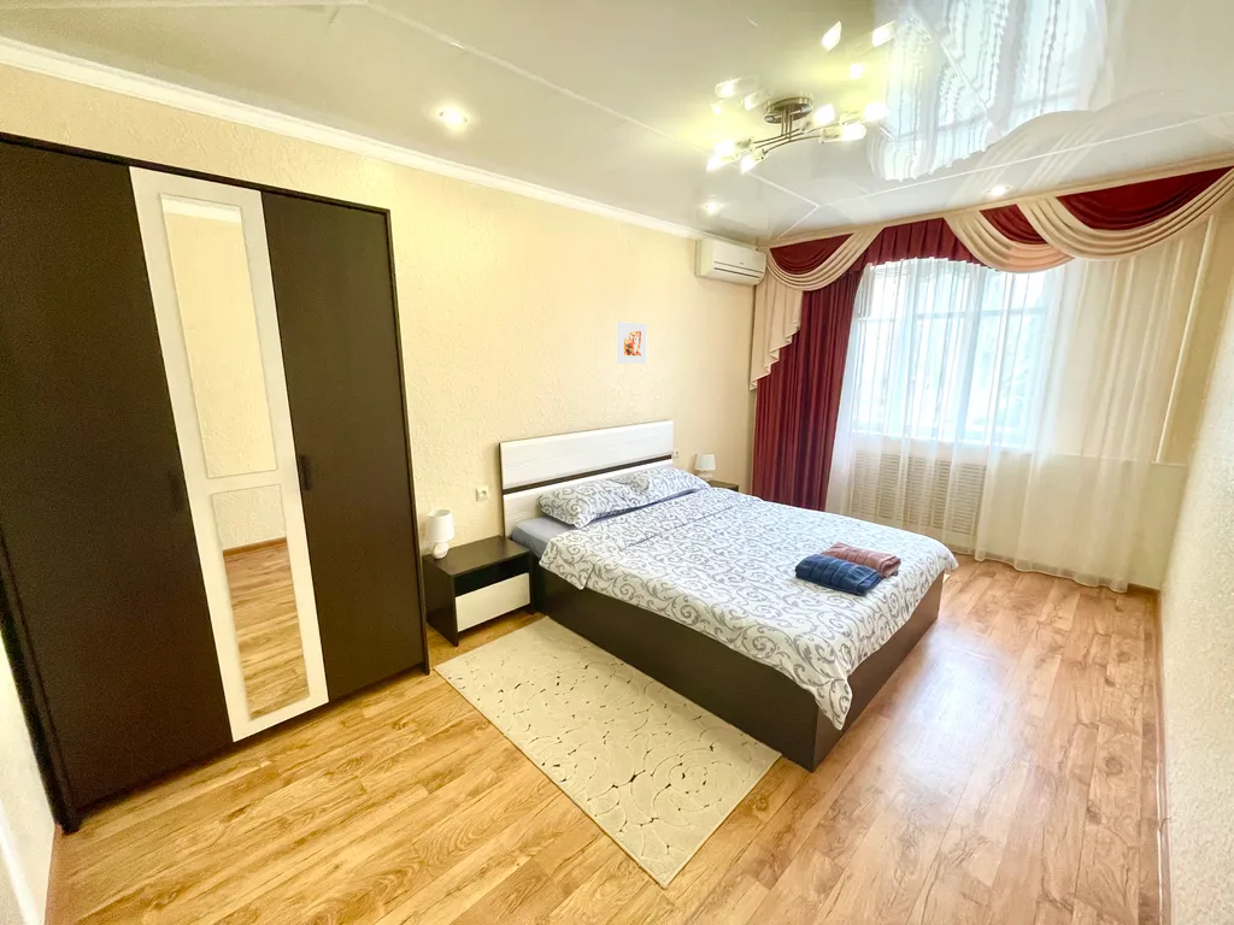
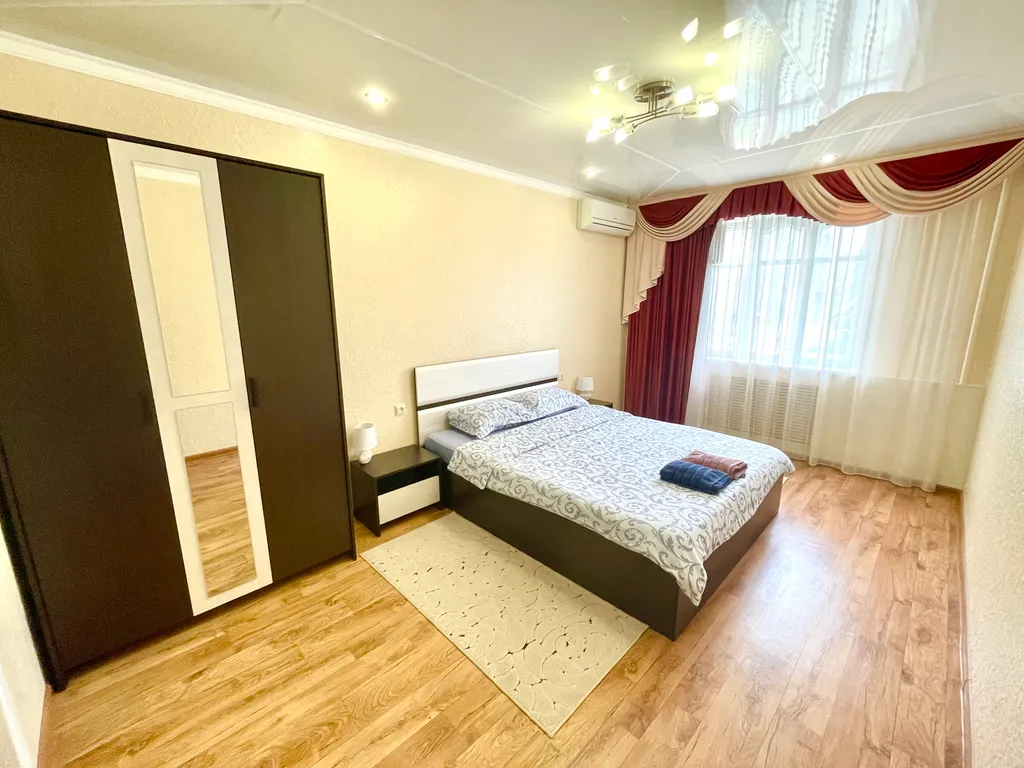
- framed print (631, 343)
